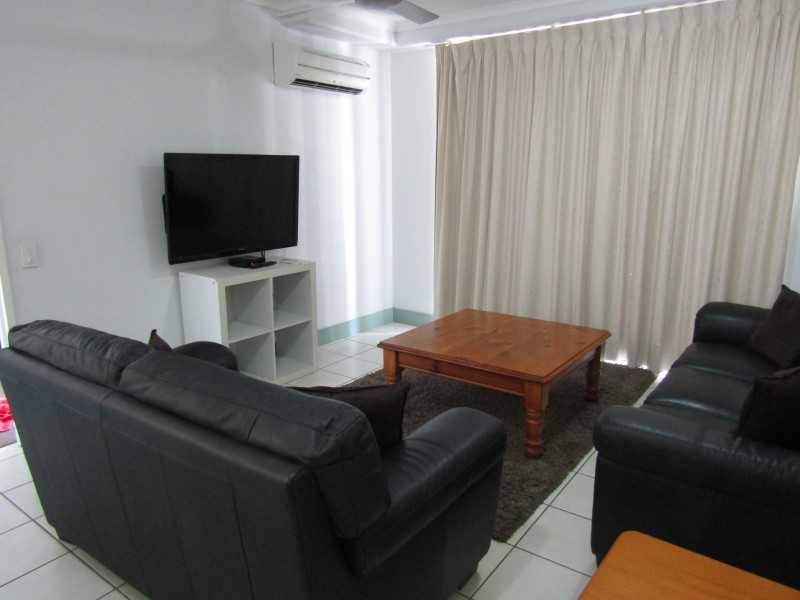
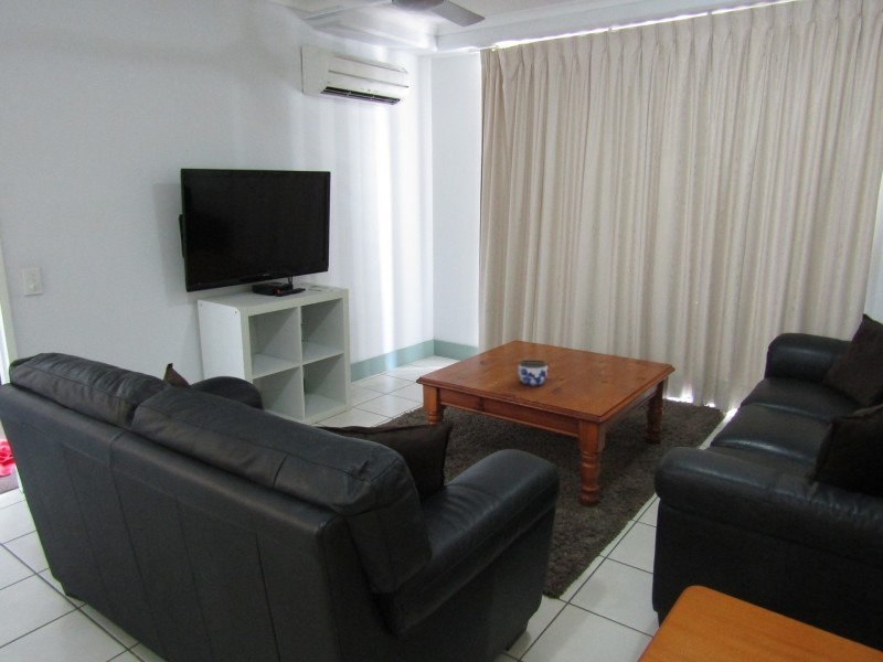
+ jar (532, 372)
